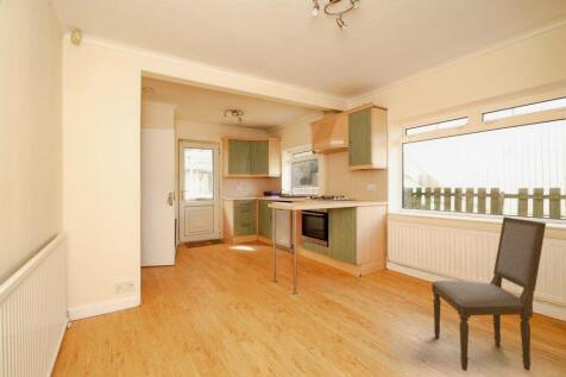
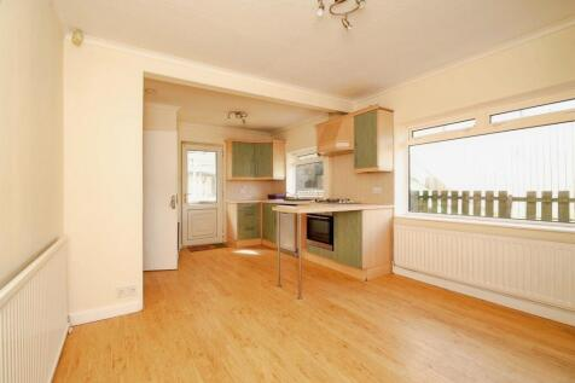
- dining chair (484, 285)
